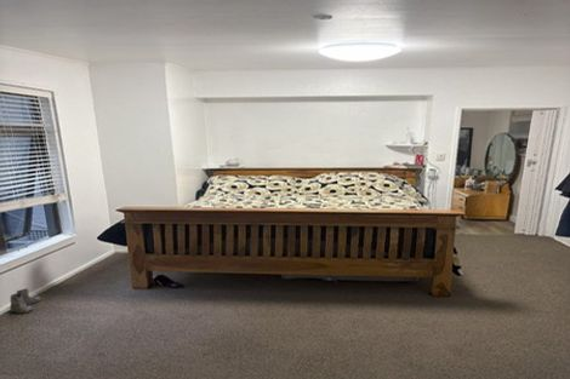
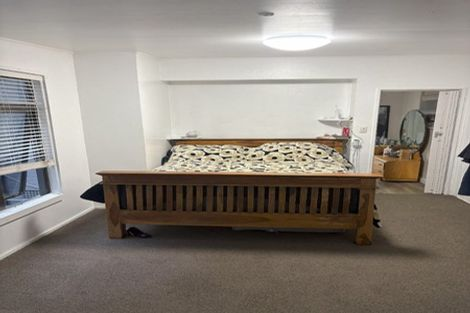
- boots (24, 299)
